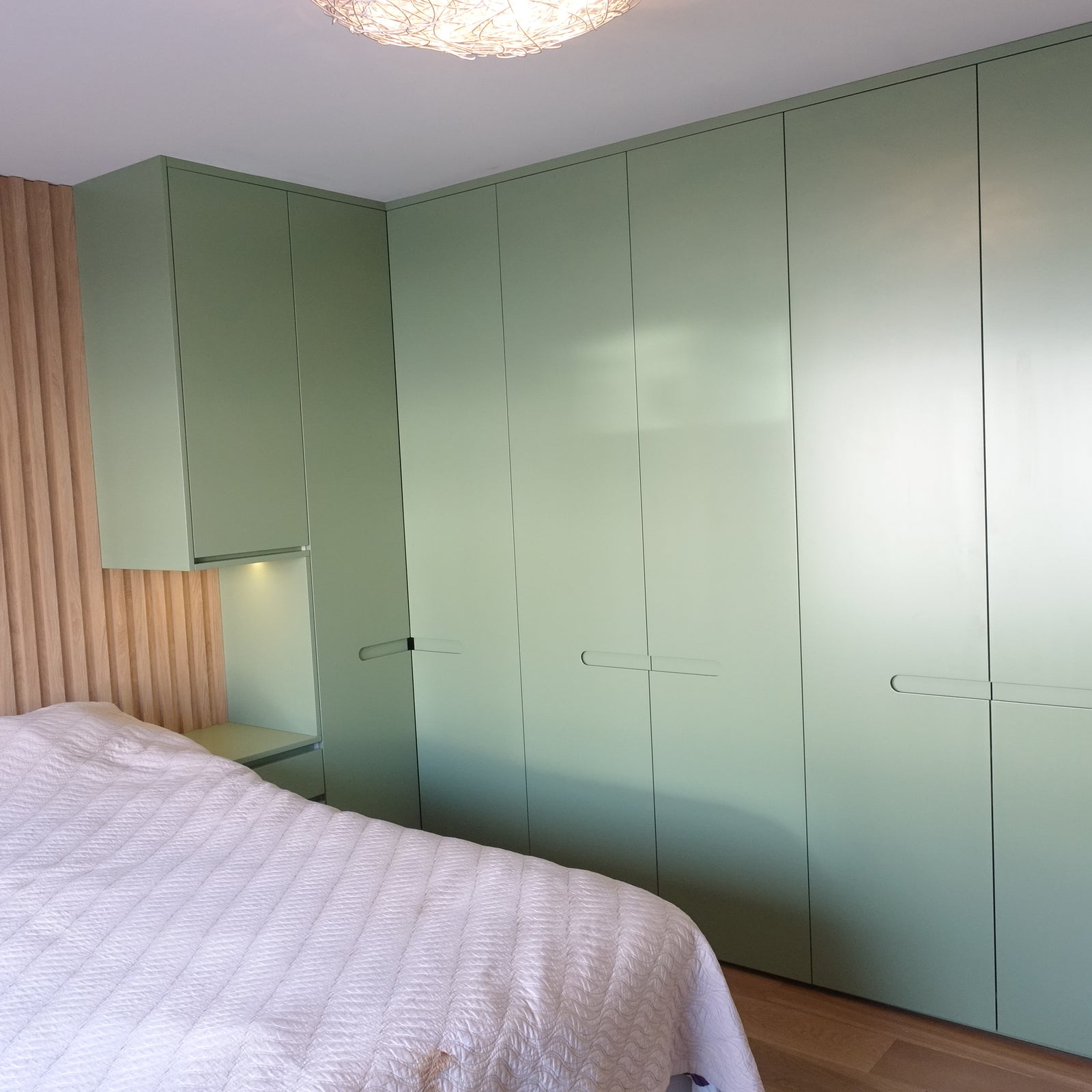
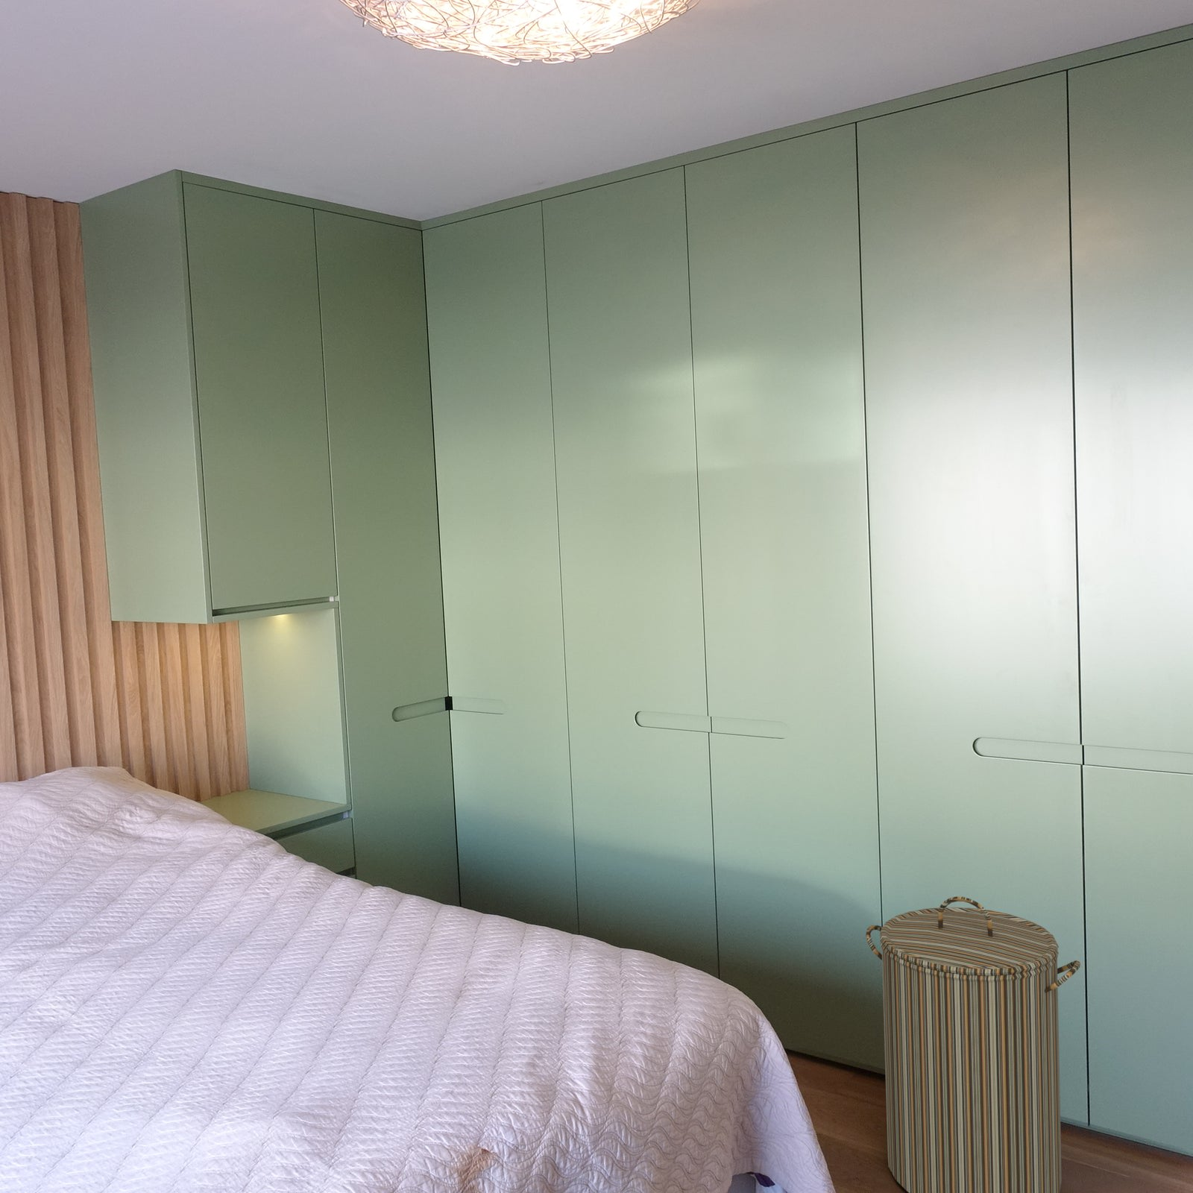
+ laundry hamper (969, 1035)
